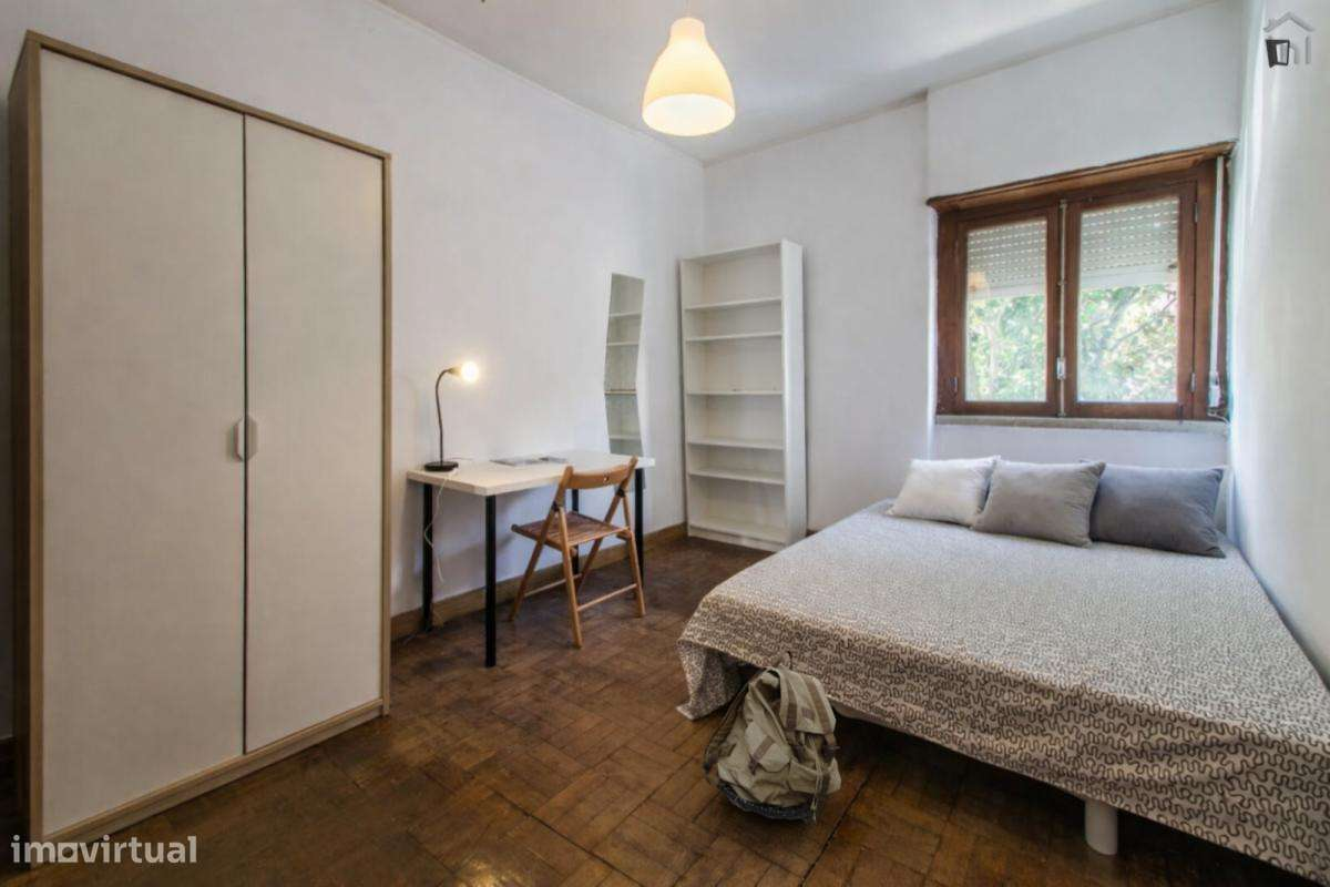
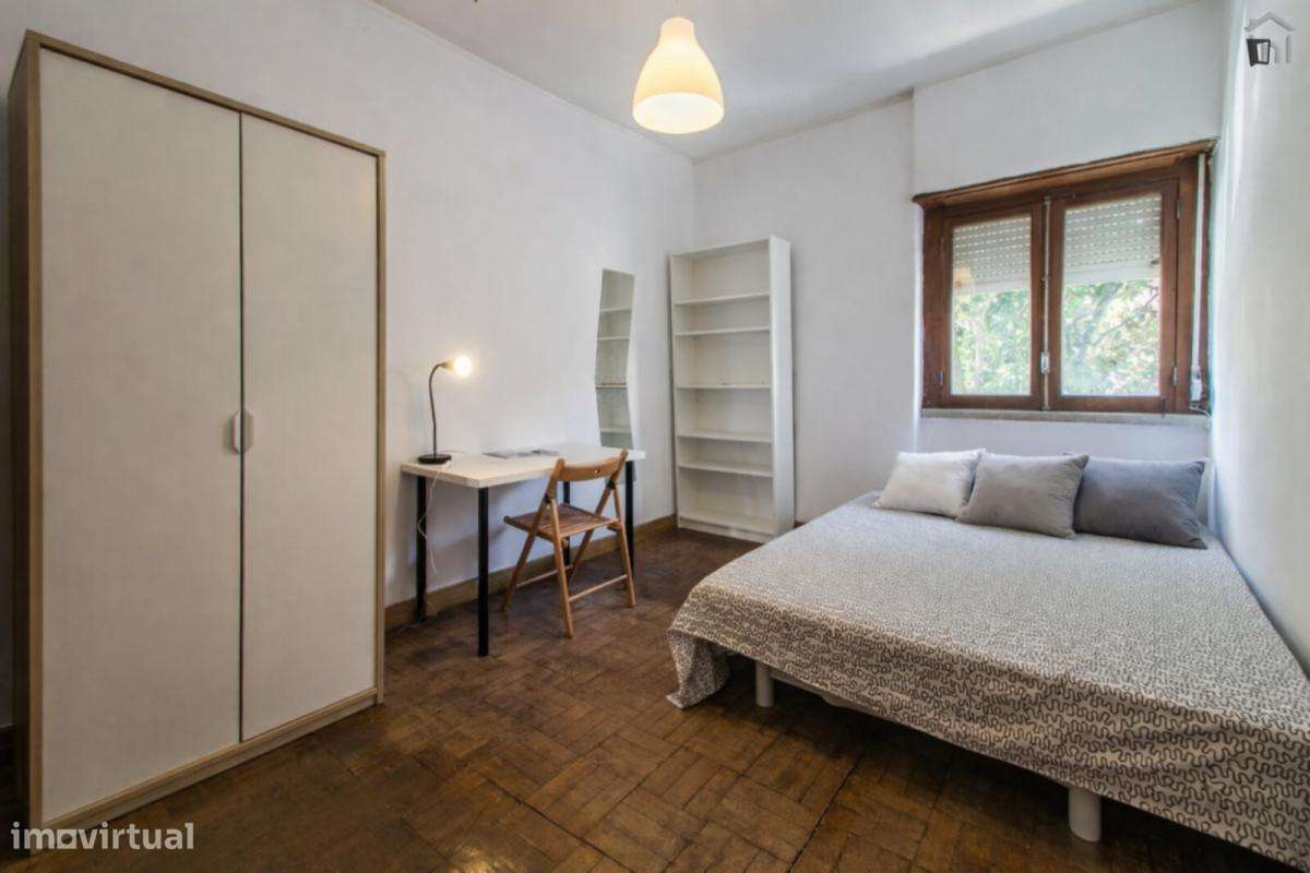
- backpack (767, 731)
